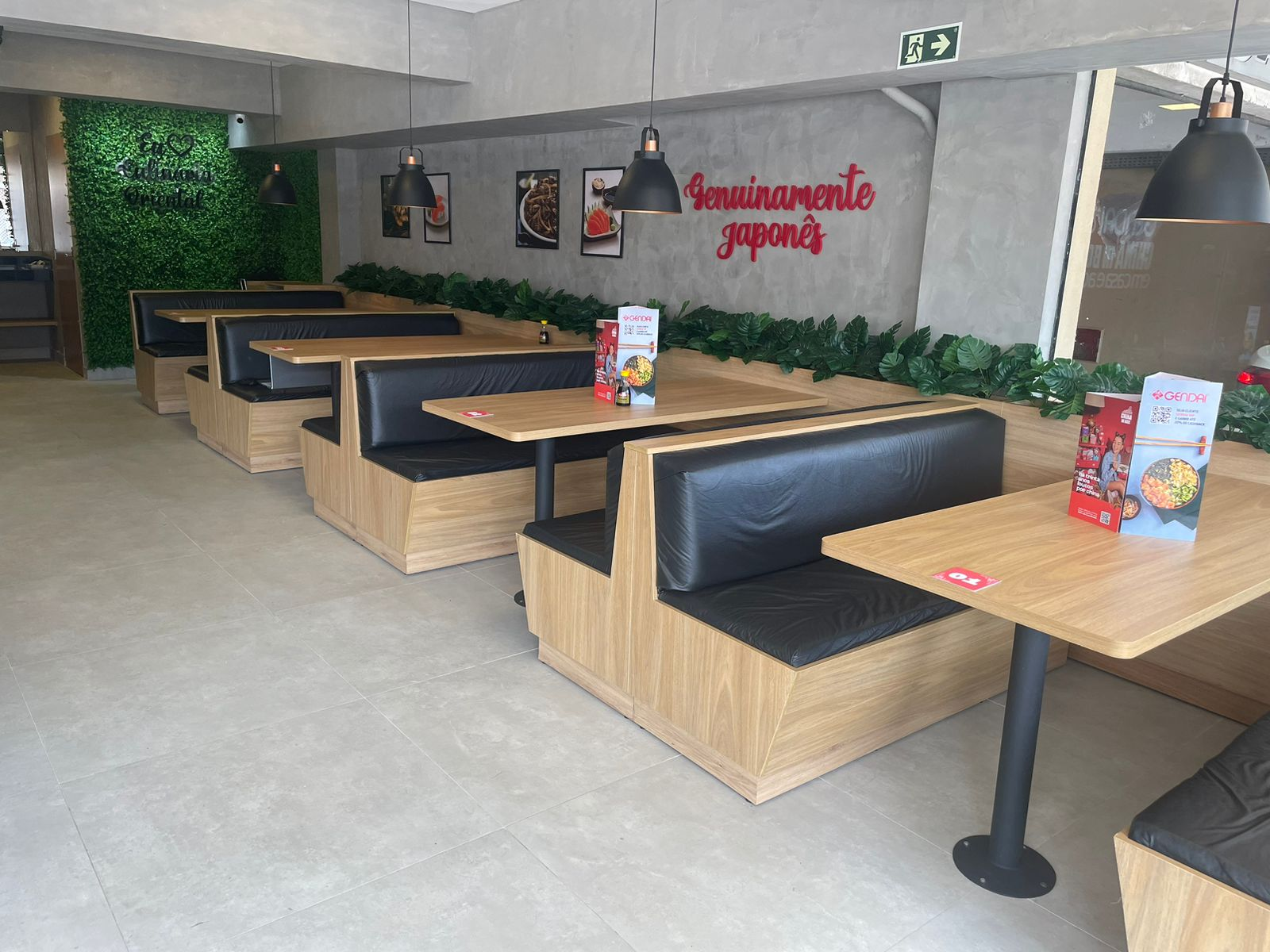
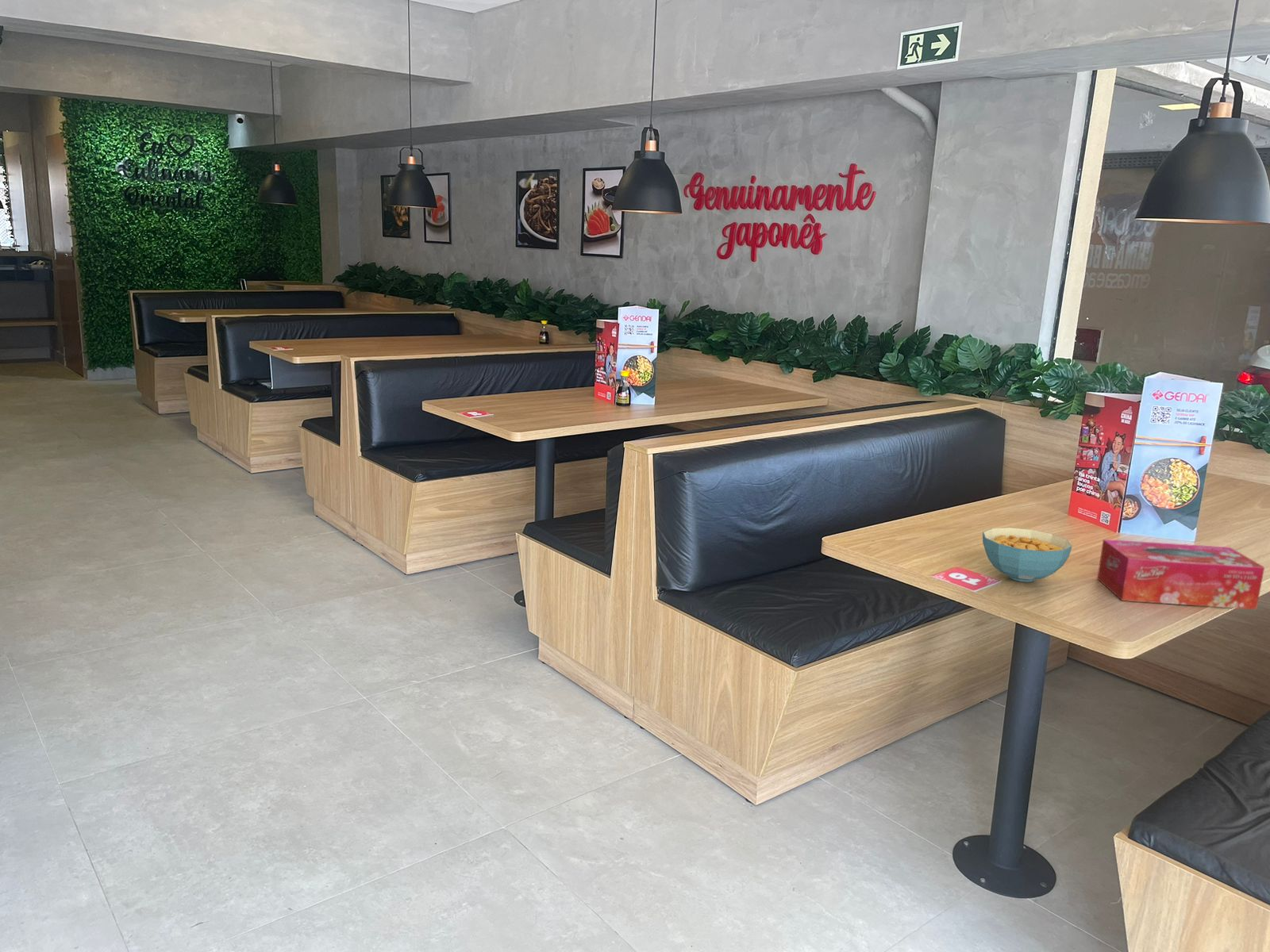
+ tissue box (1177, 573)
+ cereal bowl (1023, 559)
